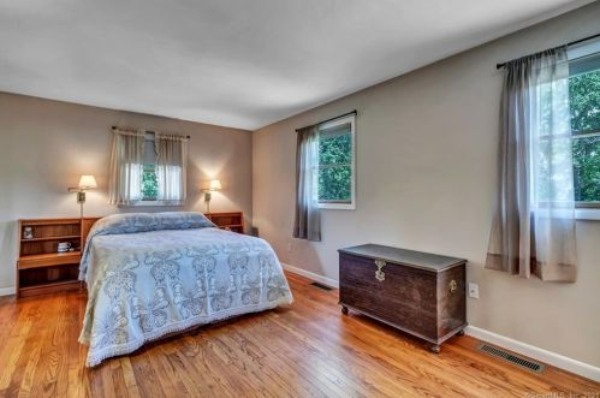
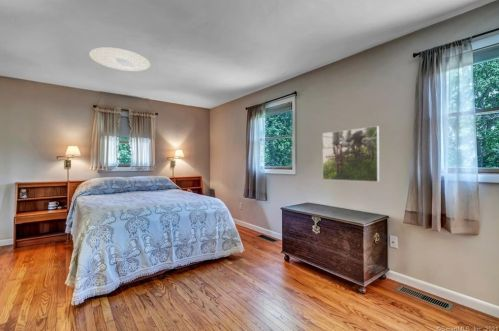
+ ceiling light (121, 57)
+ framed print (348, 155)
